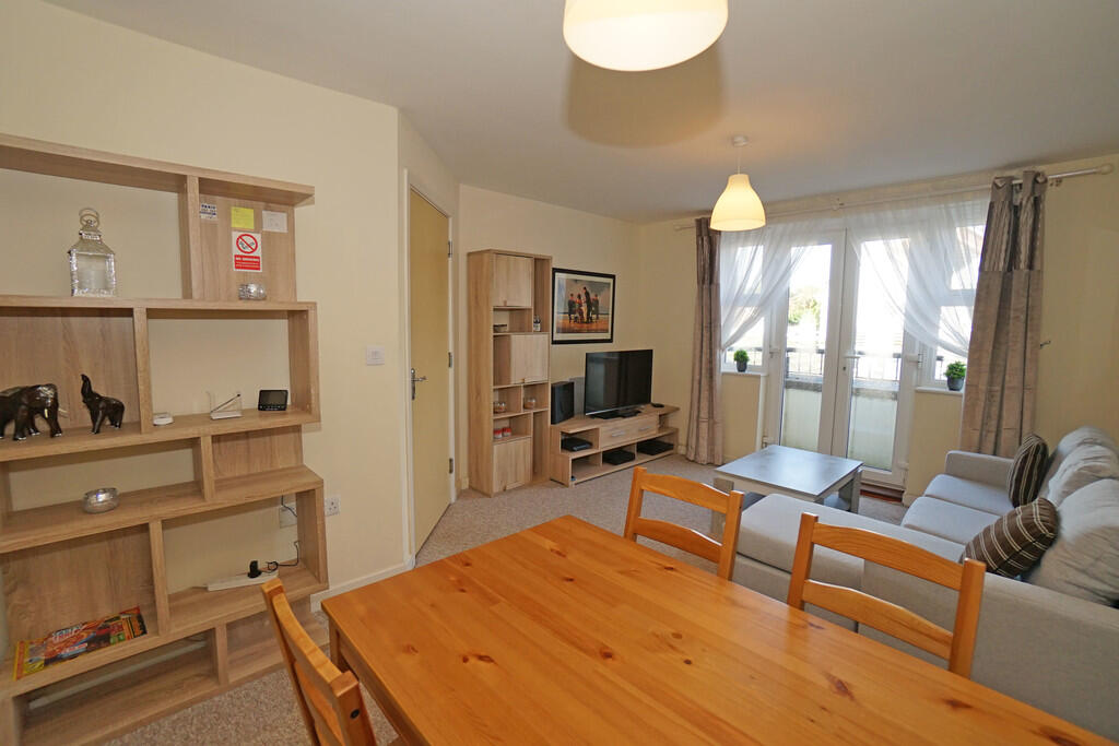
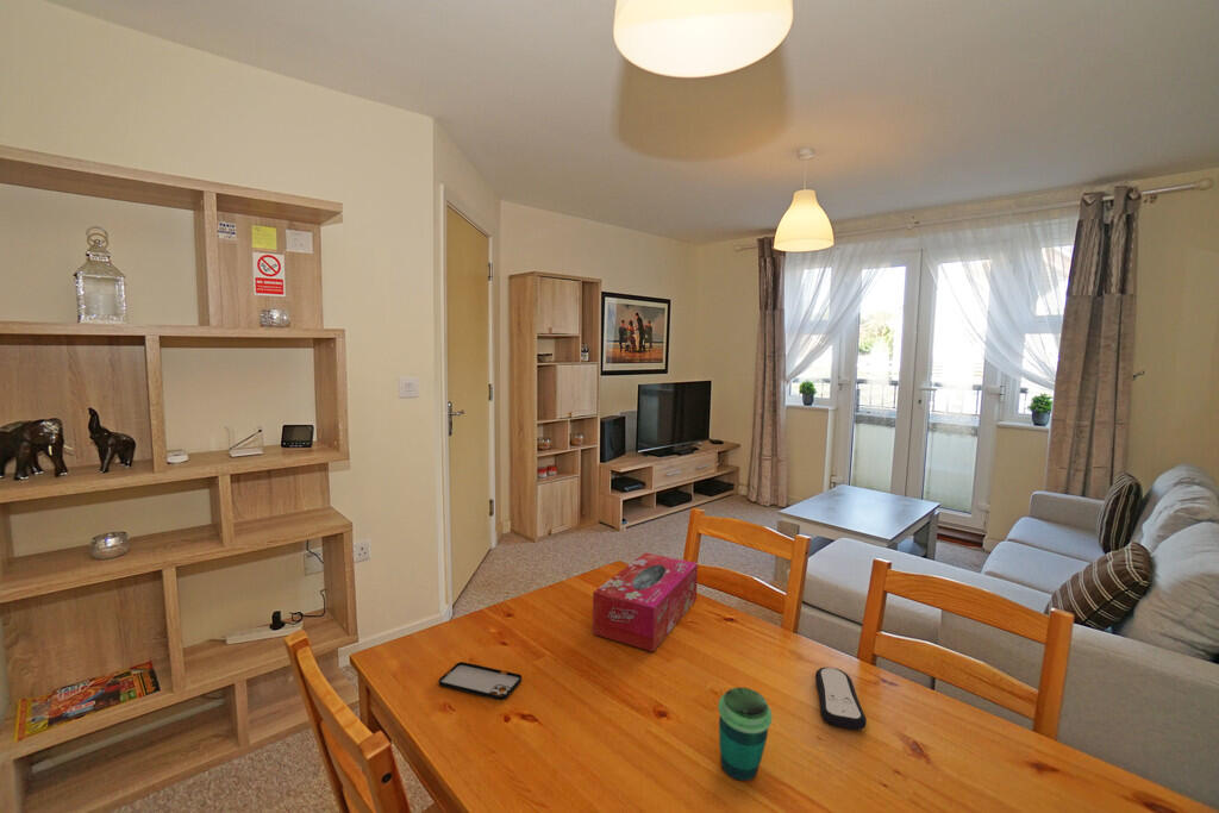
+ tissue box (648, 595)
+ remote control (837, 695)
+ cup (743, 736)
+ smartphone (480, 680)
